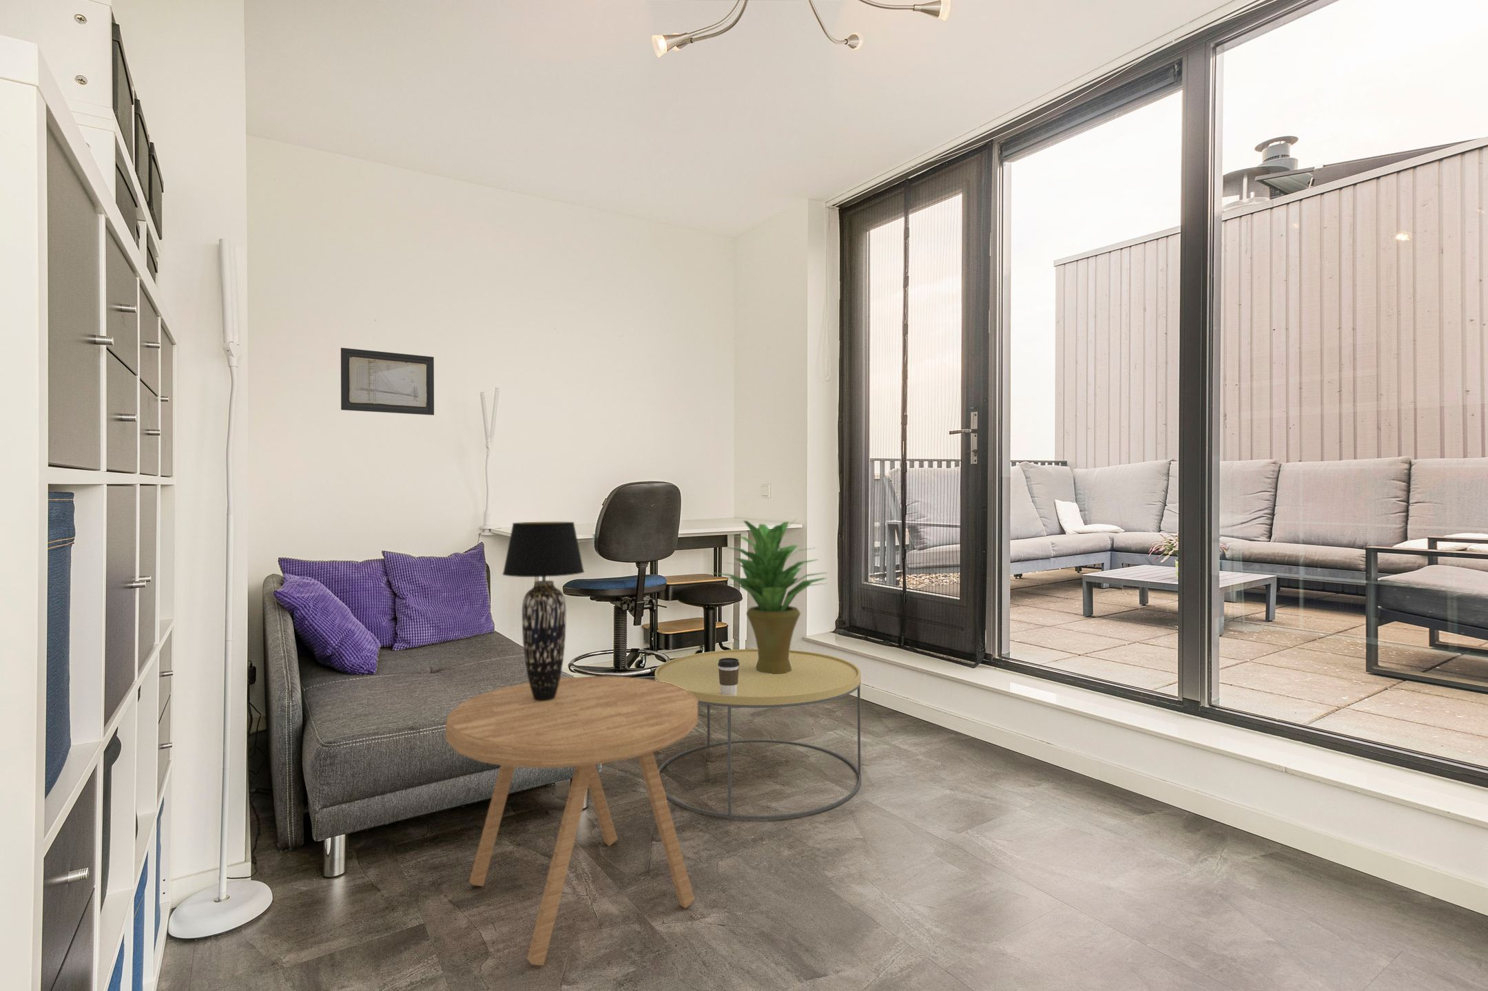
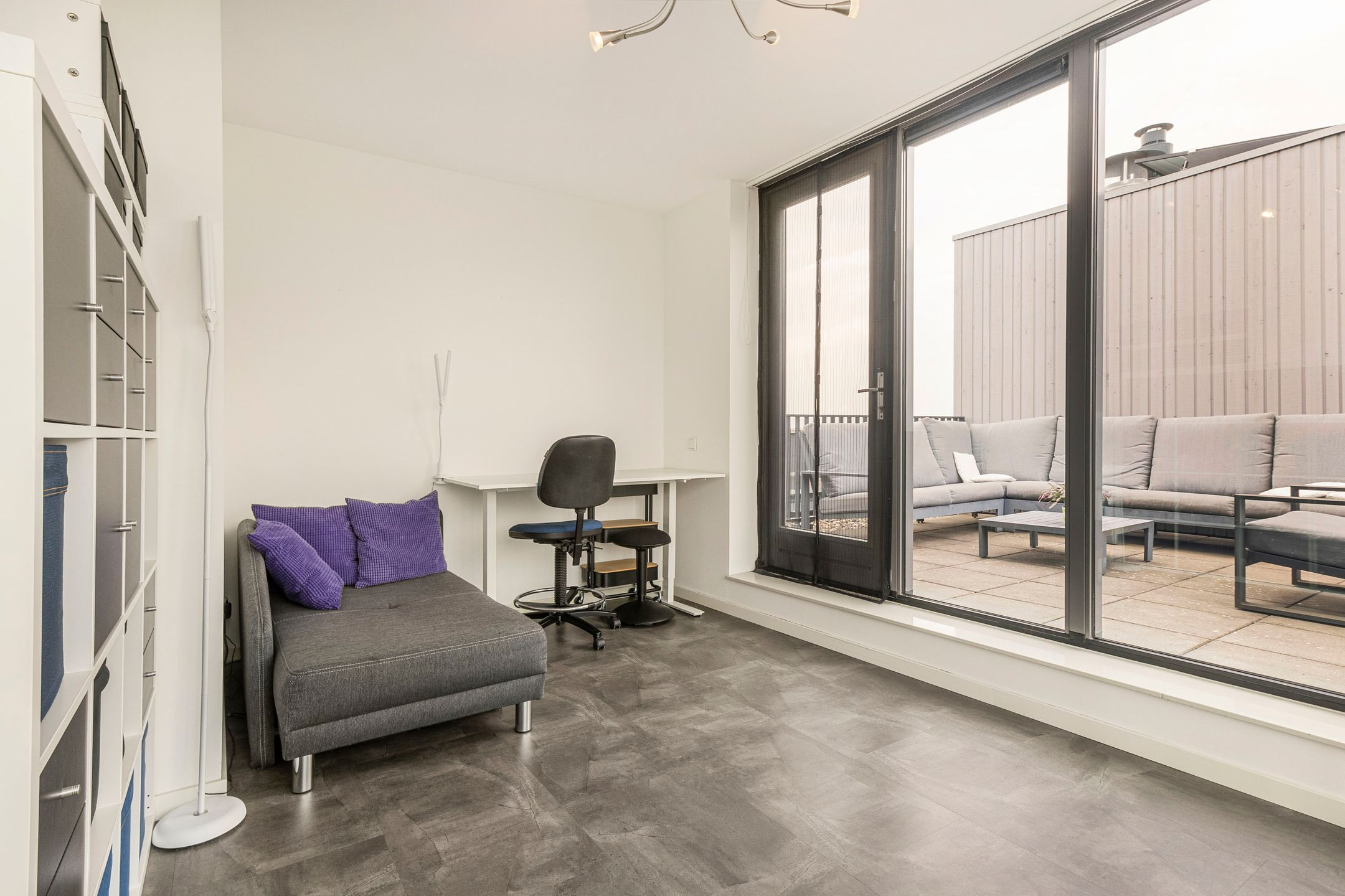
- table lamp (543, 609)
- coffee cup (728, 674)
- wall art (388, 383)
- coffee table (758, 707)
- potted plant (772, 591)
- side table (576, 801)
